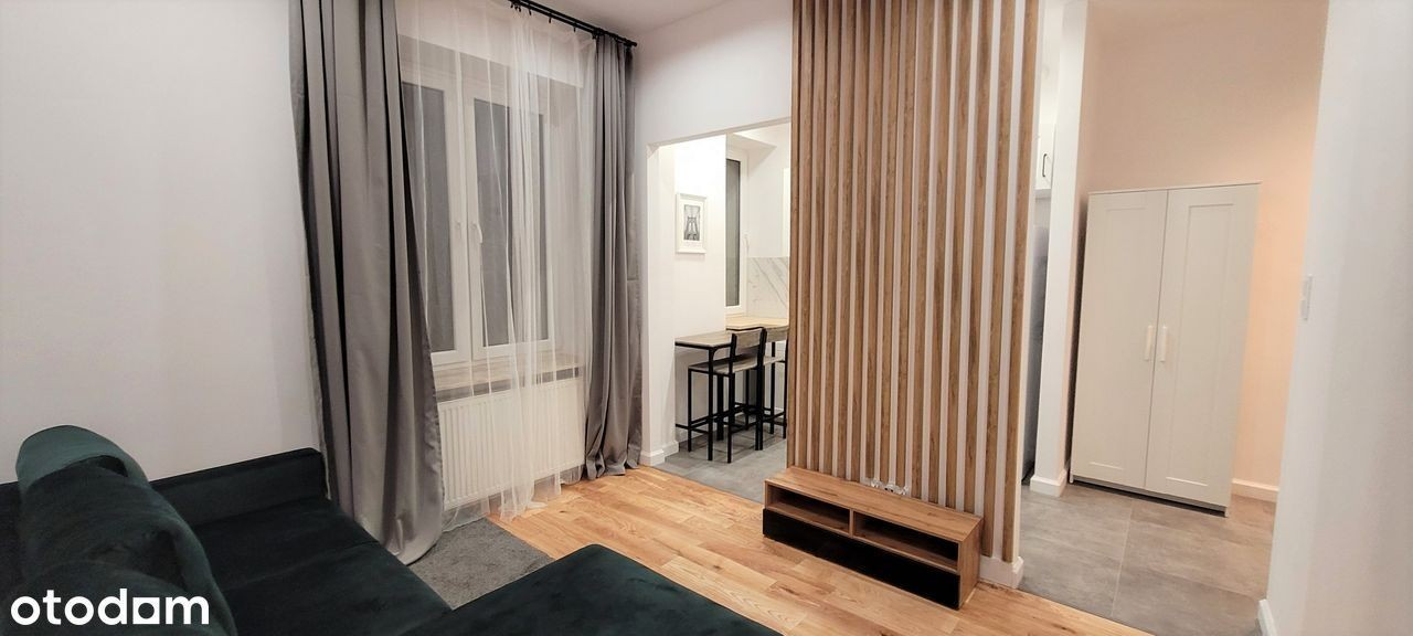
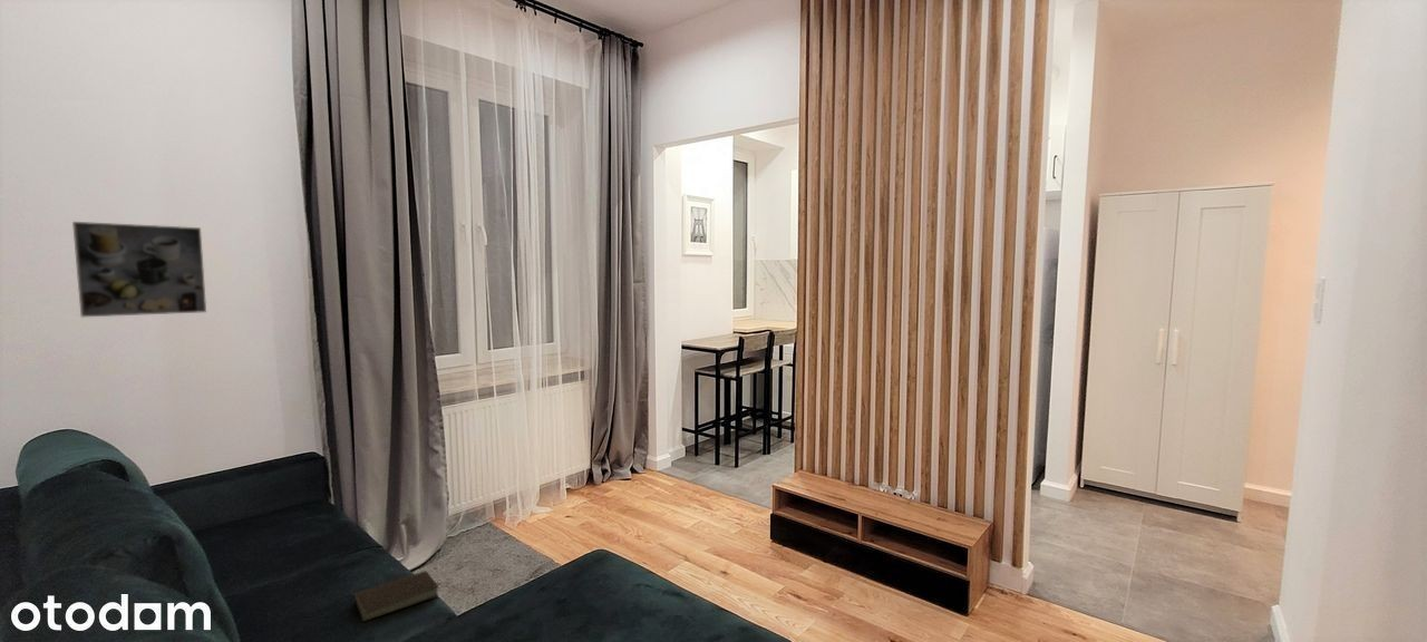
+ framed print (143, 270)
+ book (394, 591)
